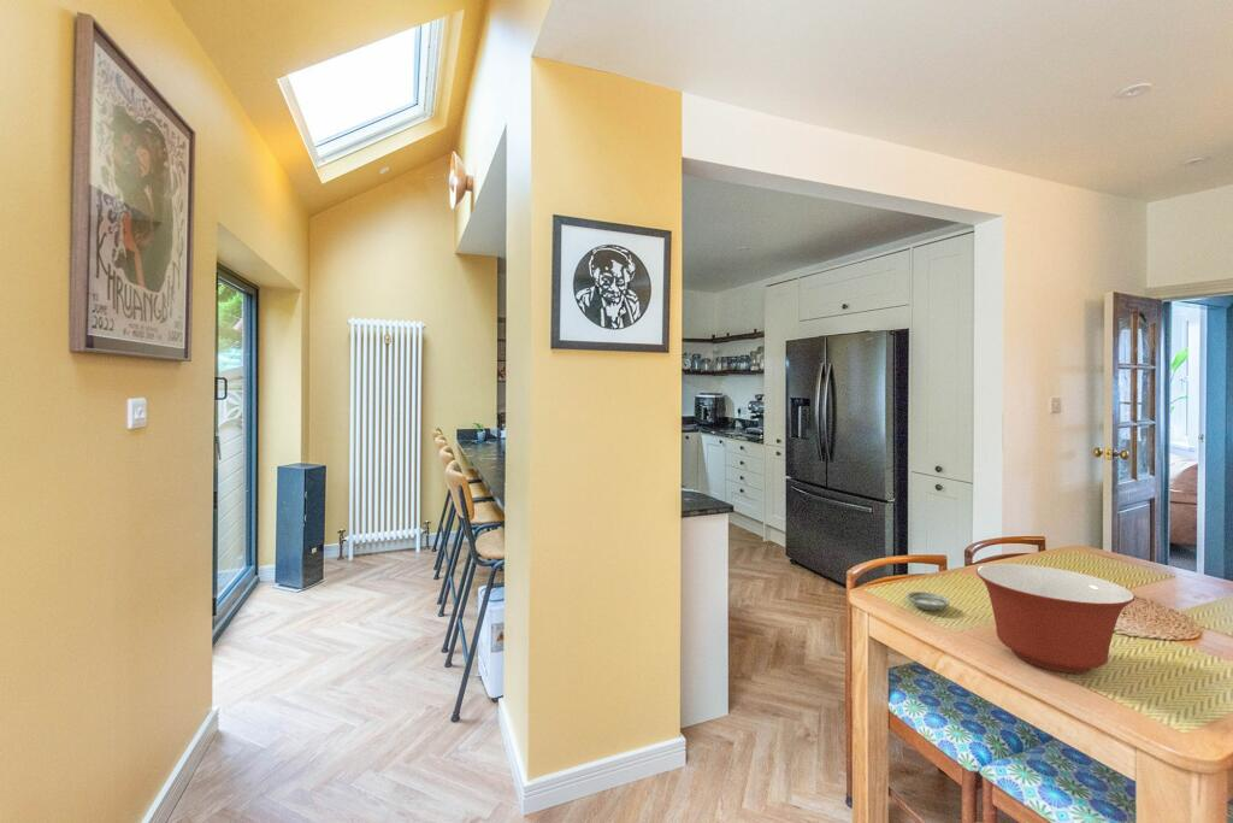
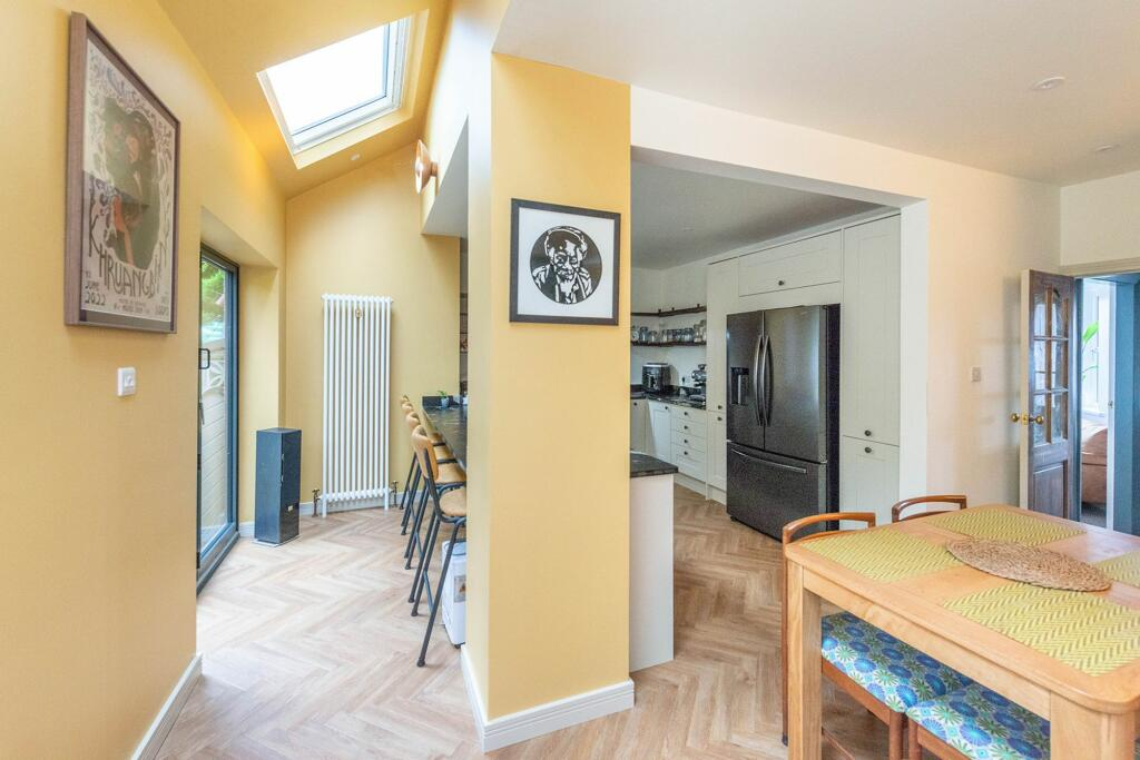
- mixing bowl (1049, 619)
- saucer (927, 601)
